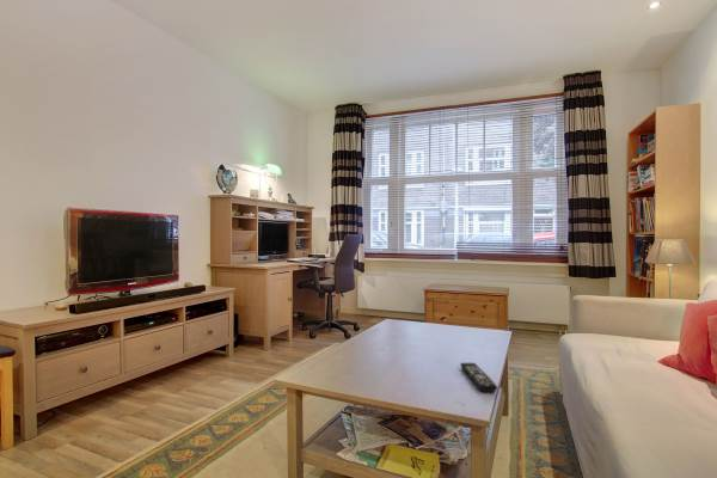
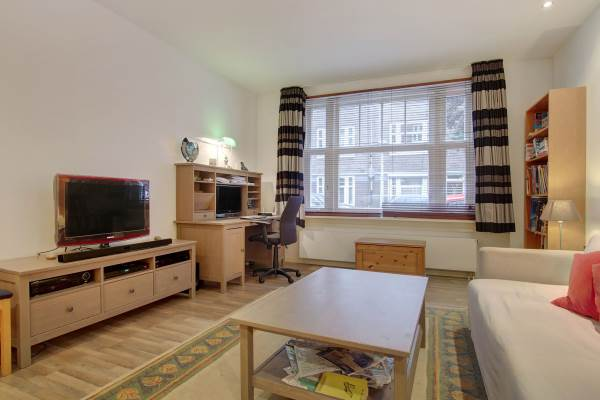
- remote control (477, 375)
